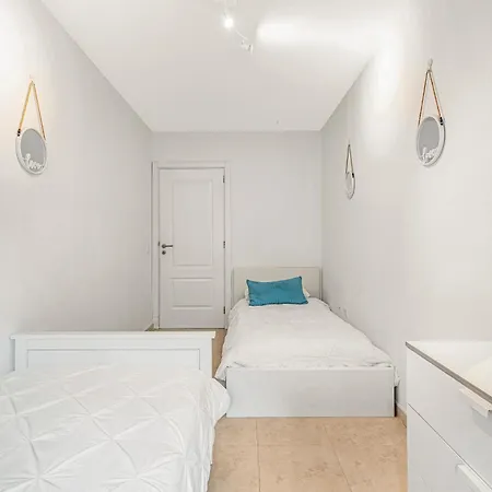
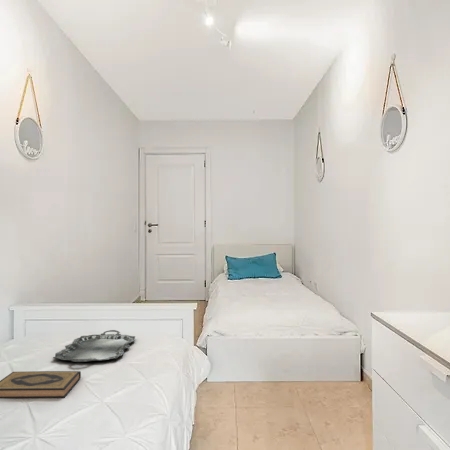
+ serving tray (97, 346)
+ hardback book (37, 383)
